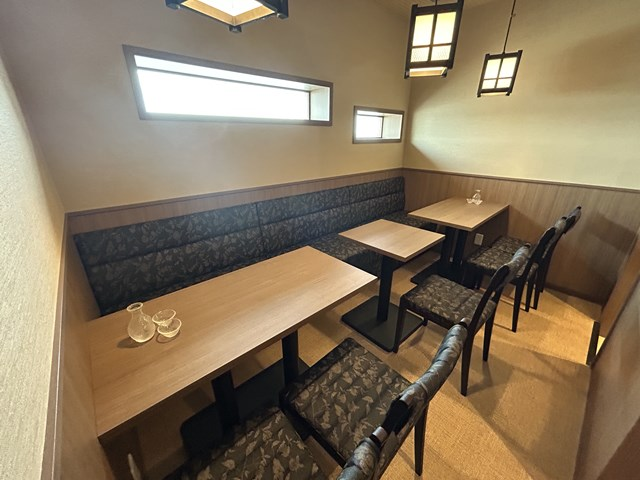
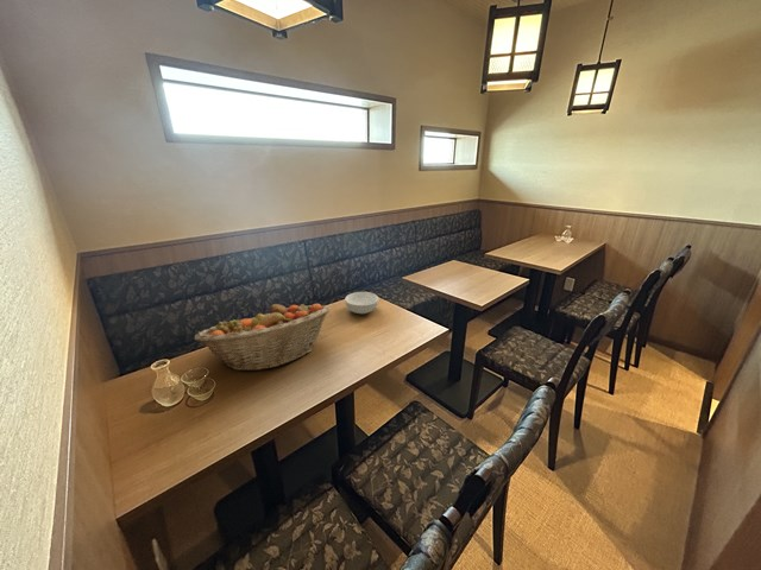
+ fruit basket (268, 329)
+ cereal bowl (361, 304)
